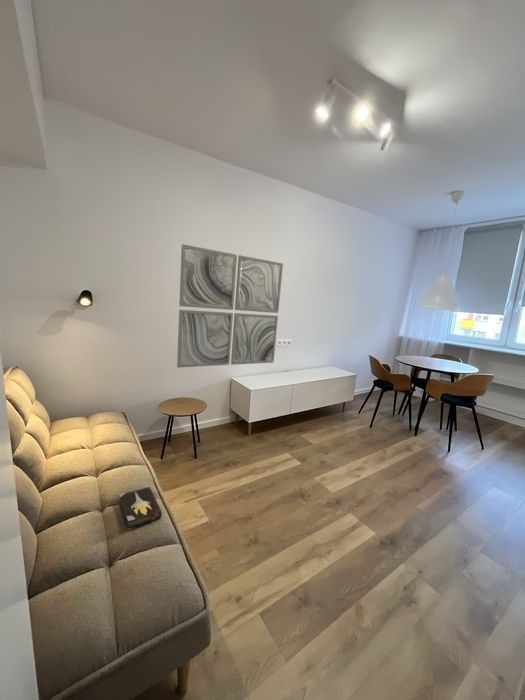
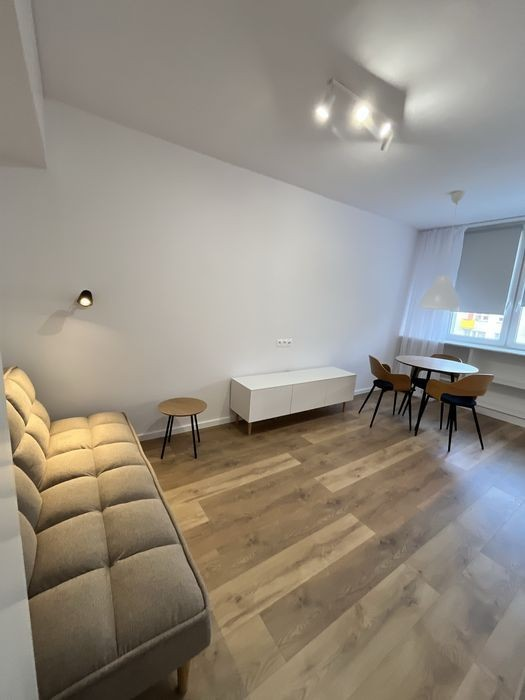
- hardback book (139, 505)
- wall art (234, 313)
